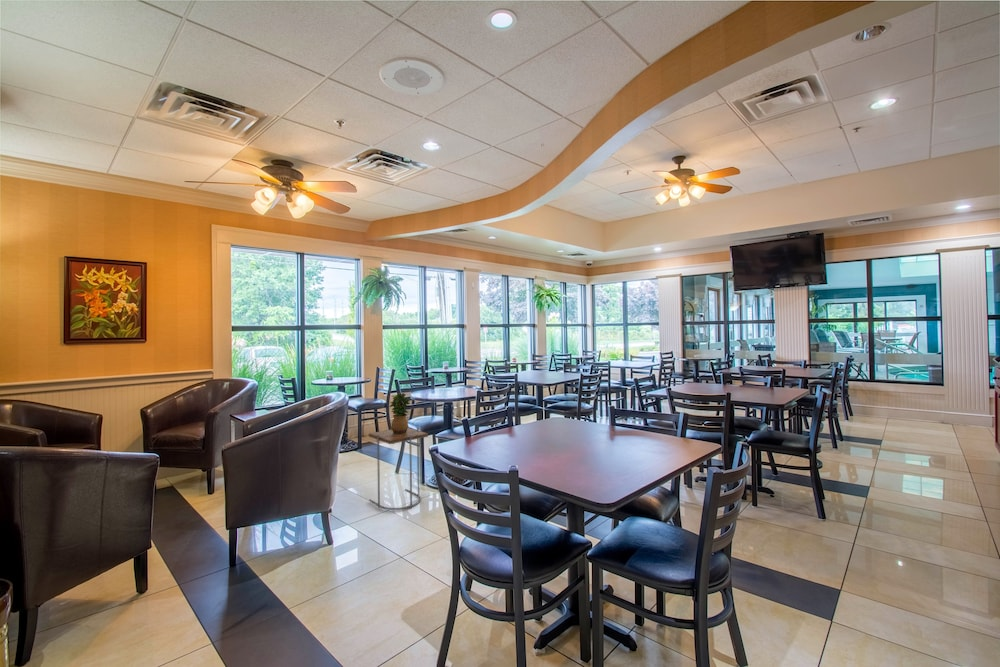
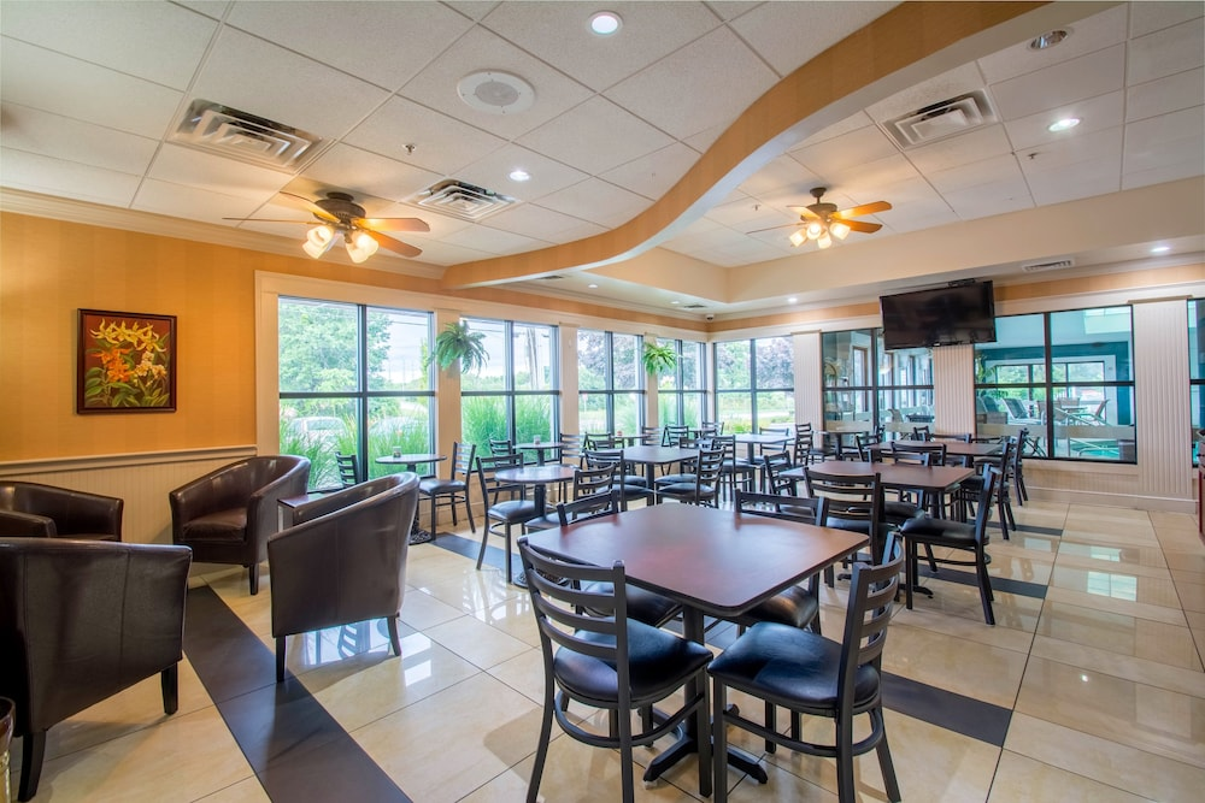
- side table (410, 466)
- potted plant (400, 412)
